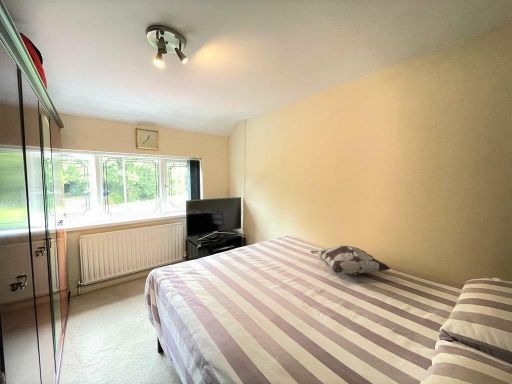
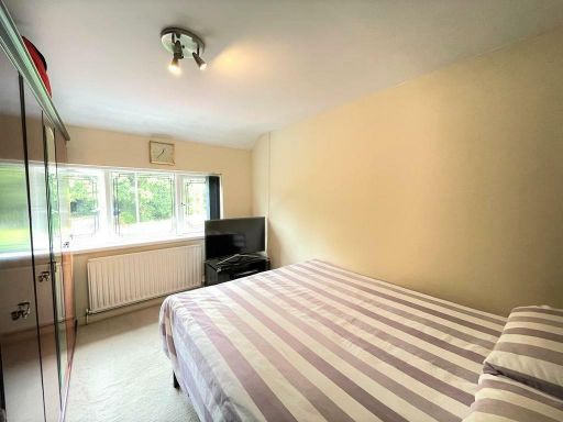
- decorative pillow (345, 258)
